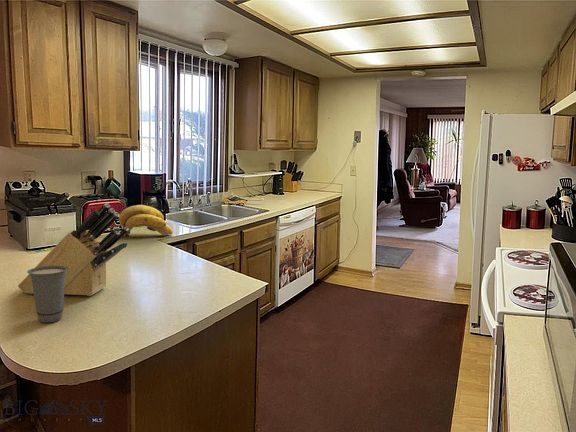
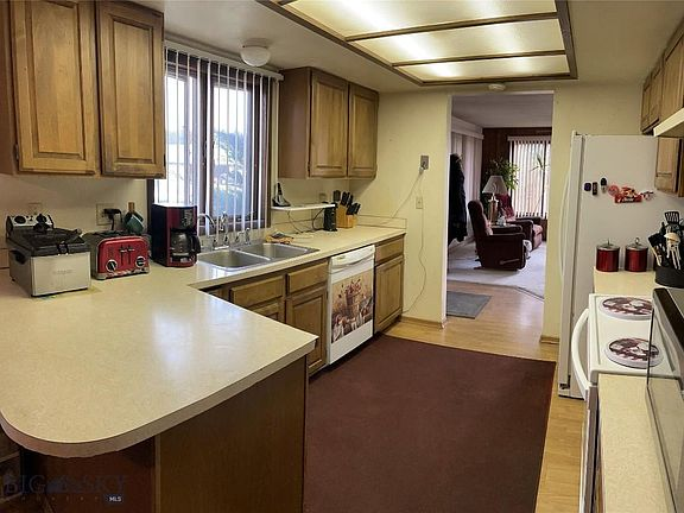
- banana bunch (146, 220)
- knife block (74, 247)
- cup (49, 294)
